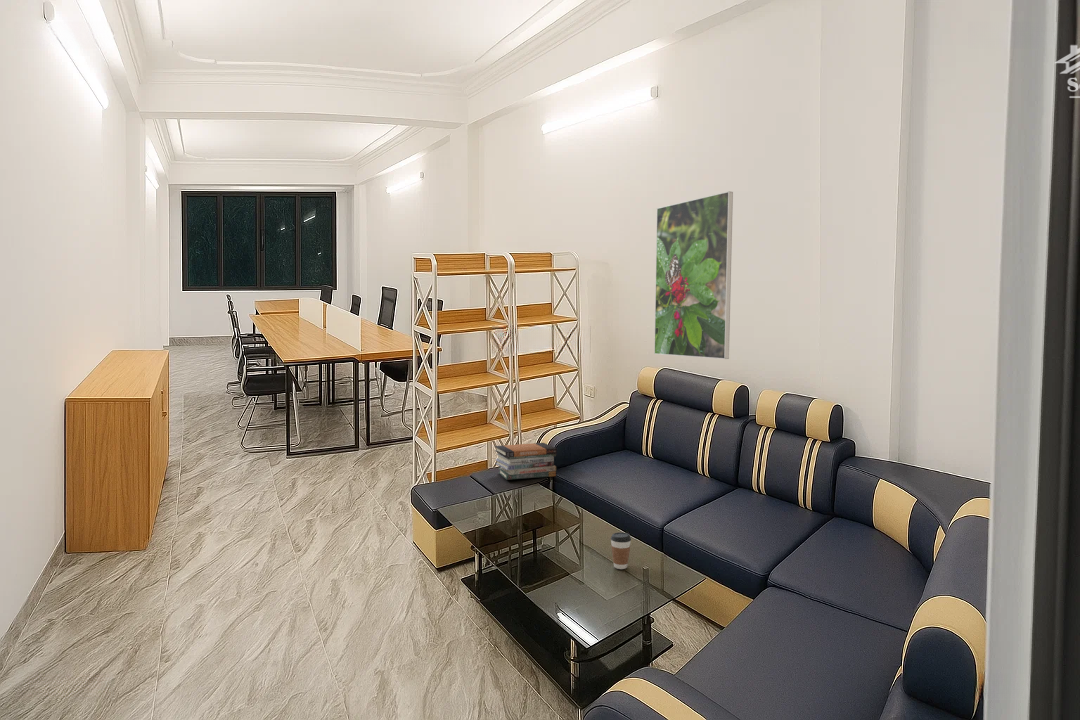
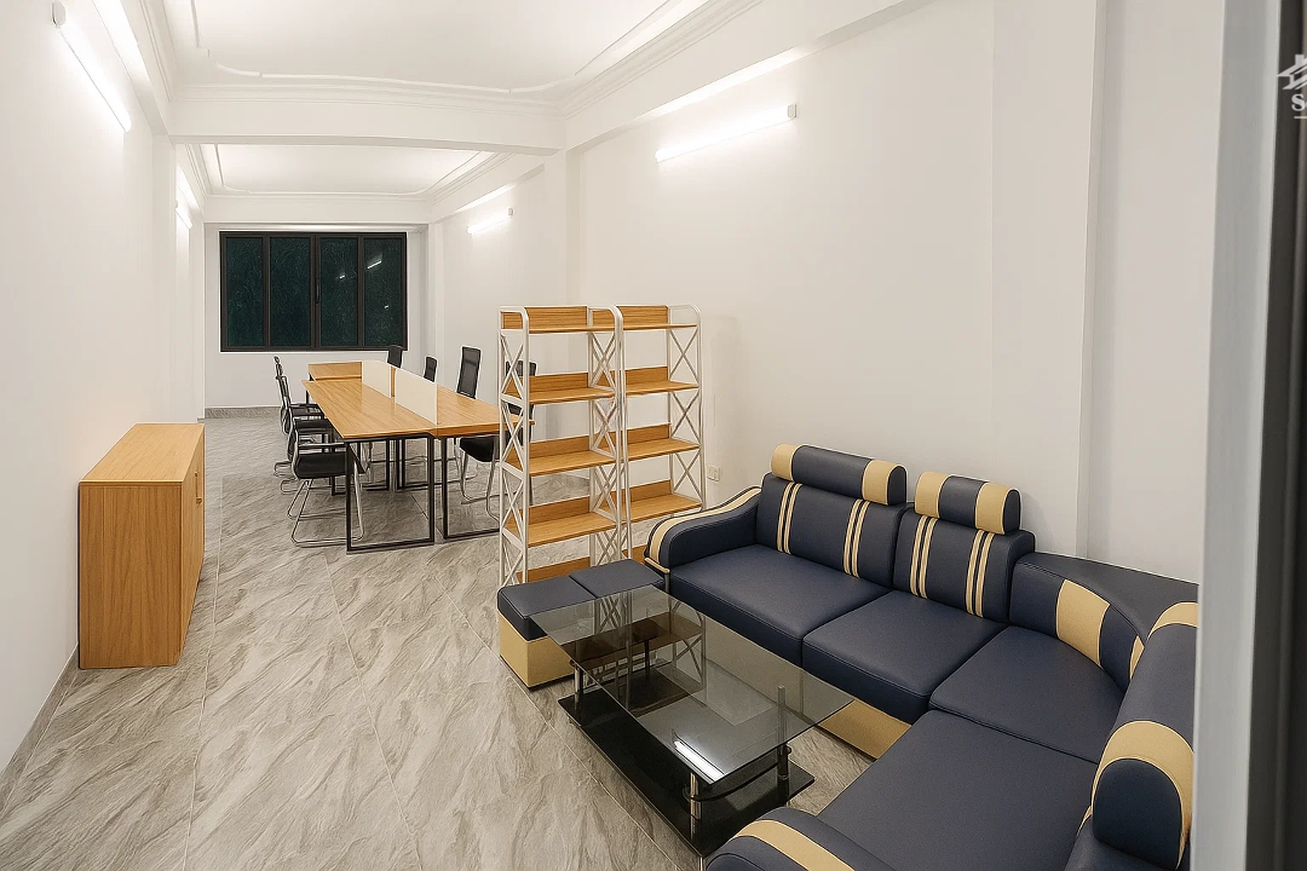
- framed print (690, 278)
- coffee cup (620, 550)
- book stack (525, 460)
